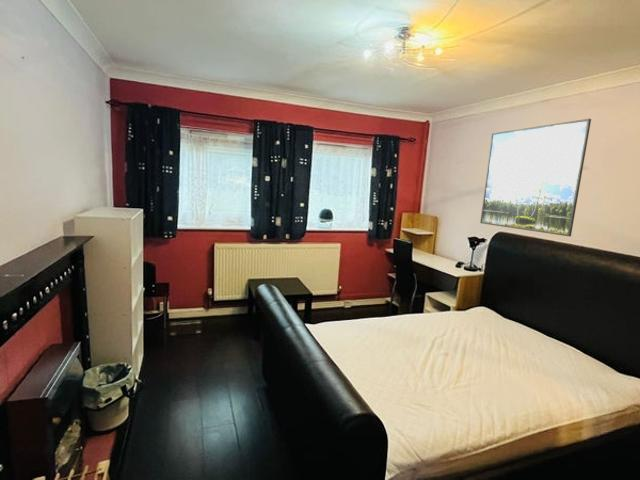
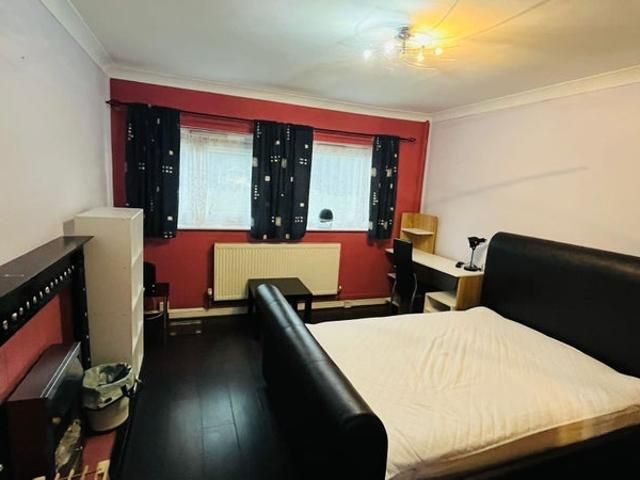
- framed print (527, 179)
